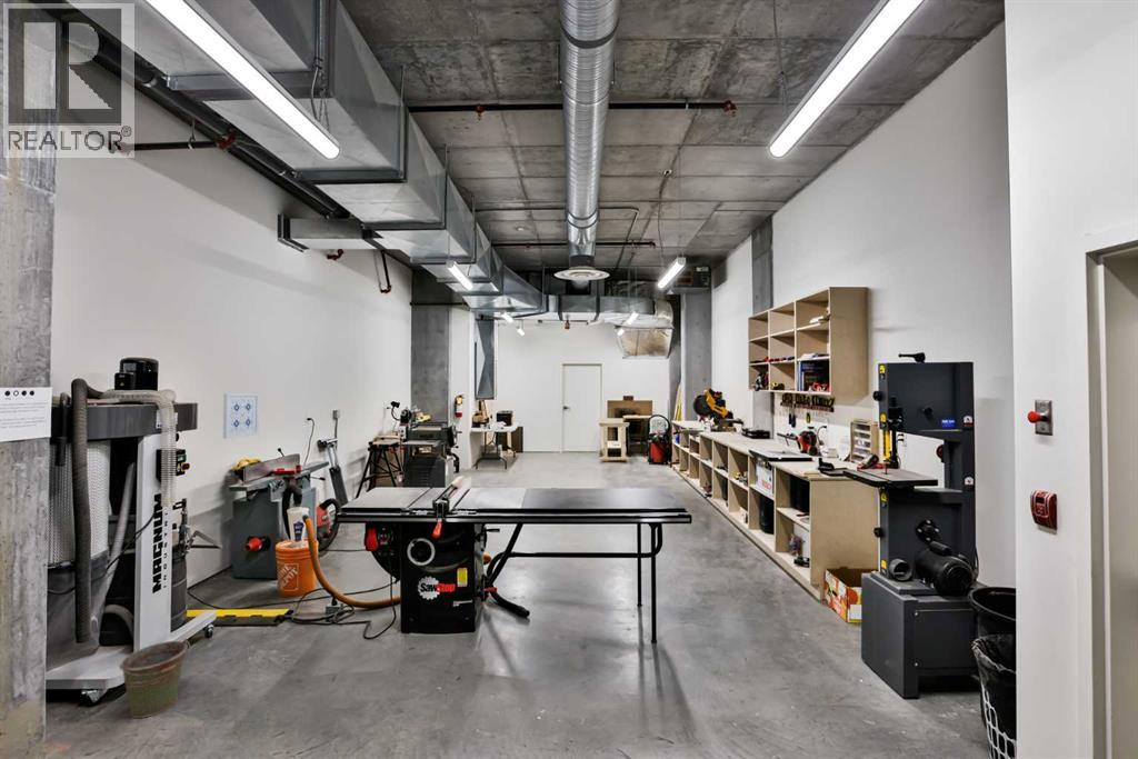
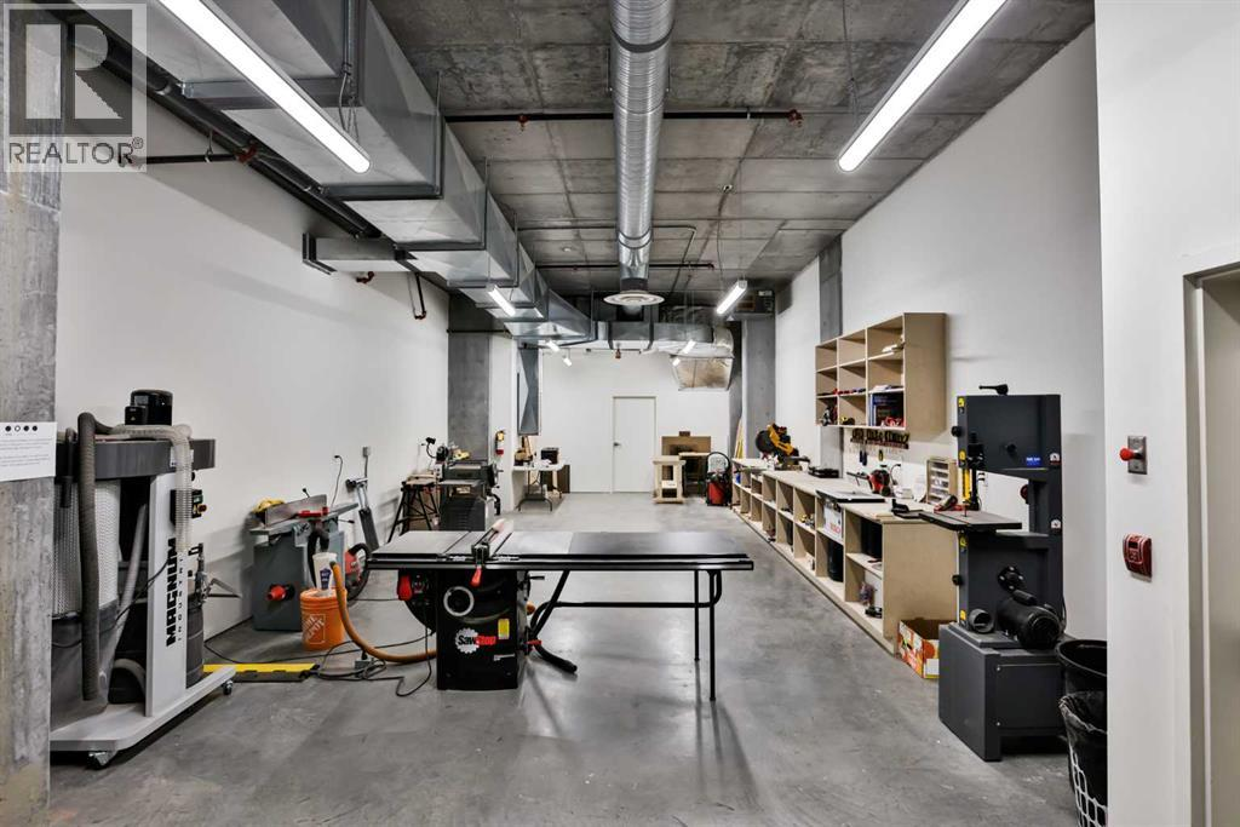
- wall art (241, 415)
- bucket (154, 679)
